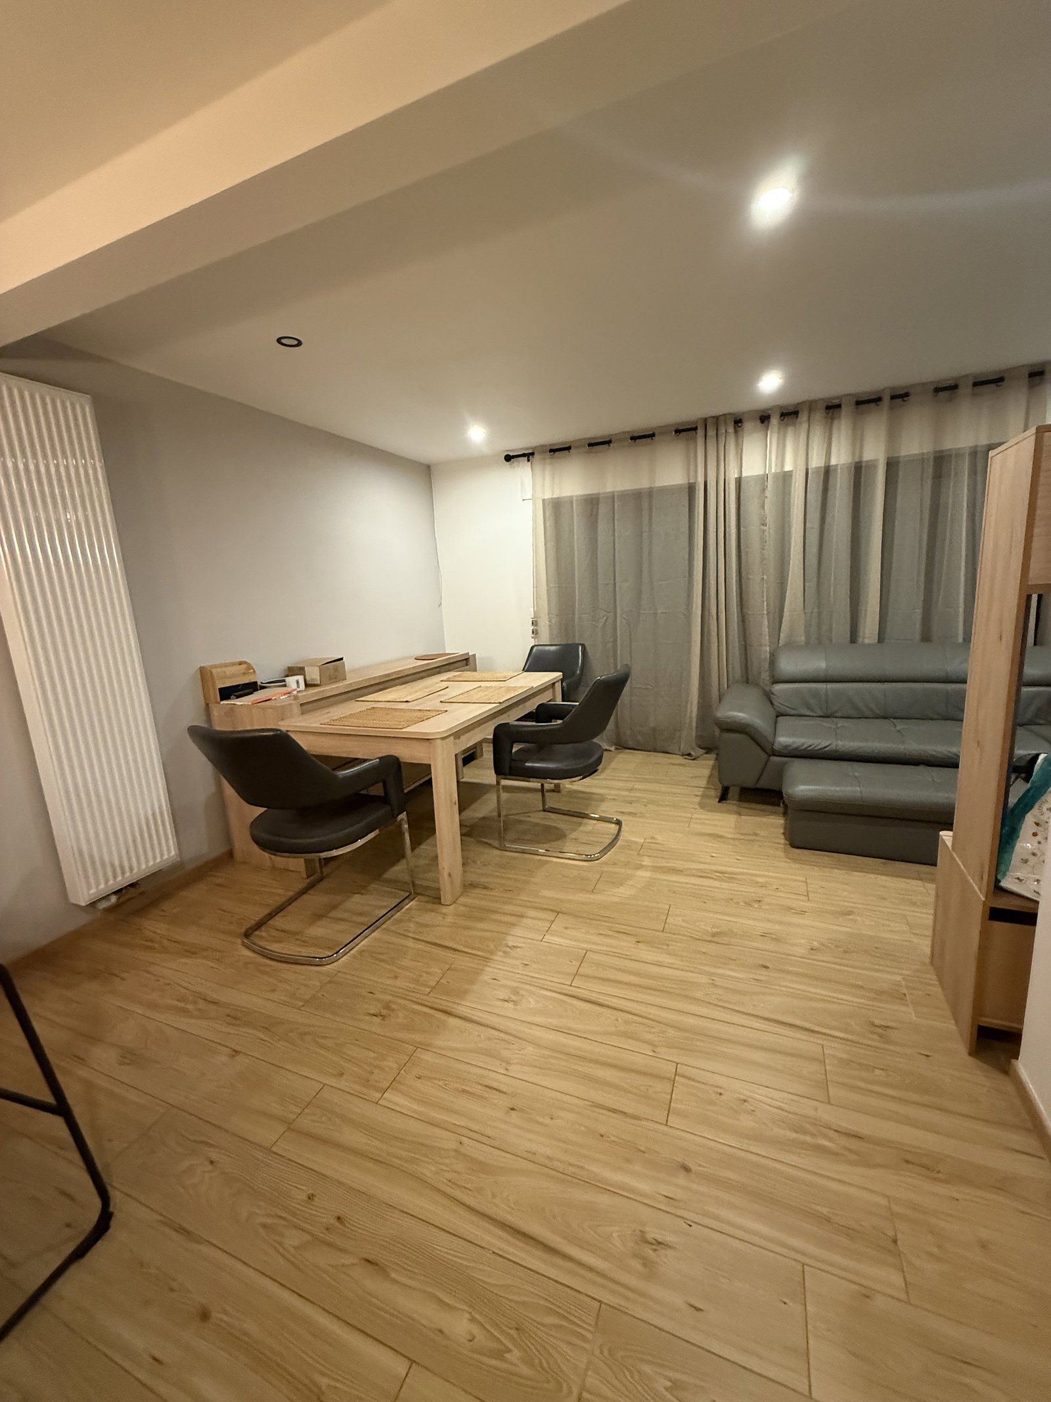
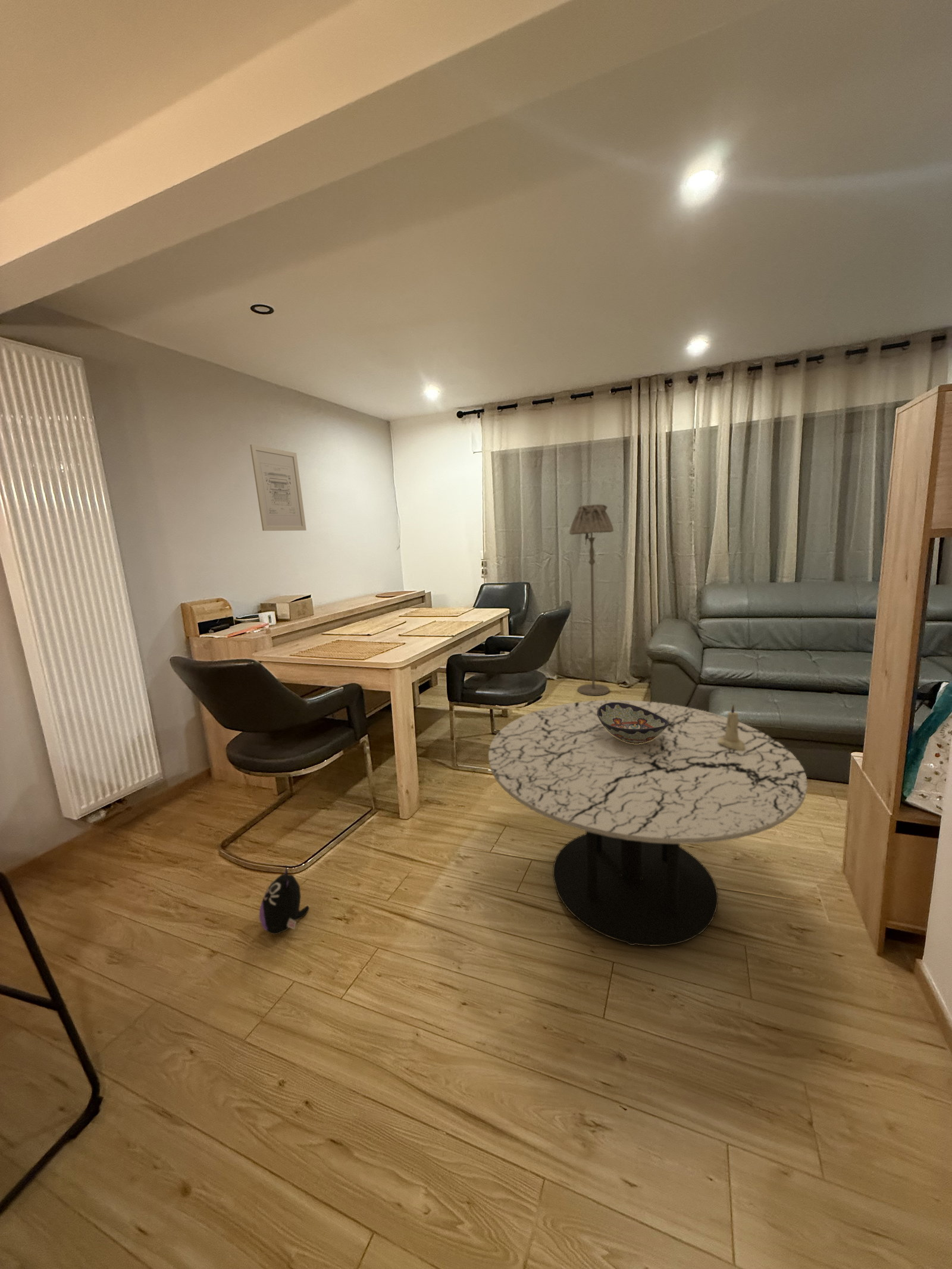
+ plush toy (283, 901)
+ coffee table (631, 819)
+ wall art (280, 490)
+ floor lamp (592, 601)
+ decorative bowl (631, 725)
+ candle (733, 724)
